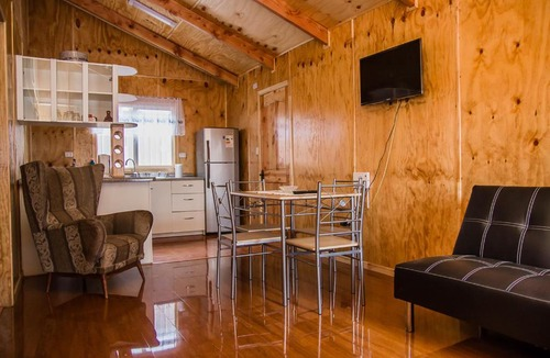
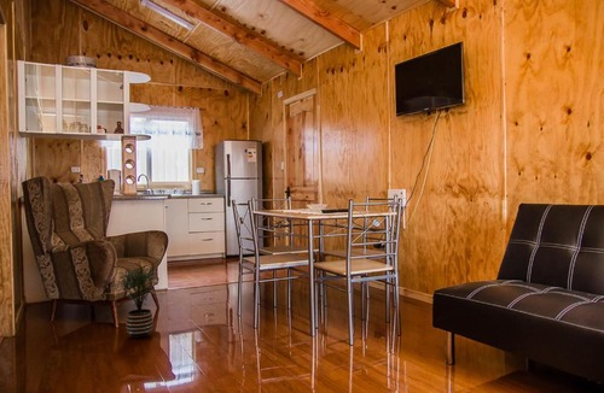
+ potted plant (137, 300)
